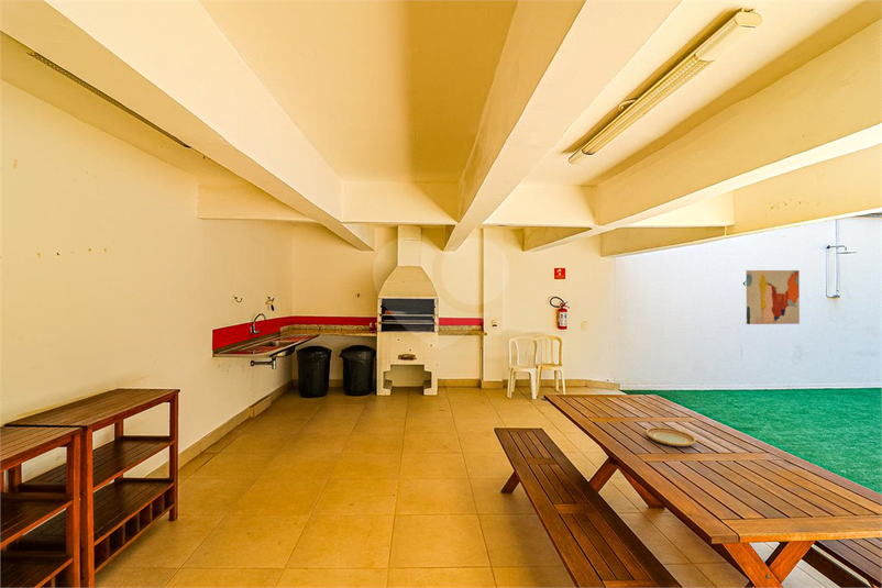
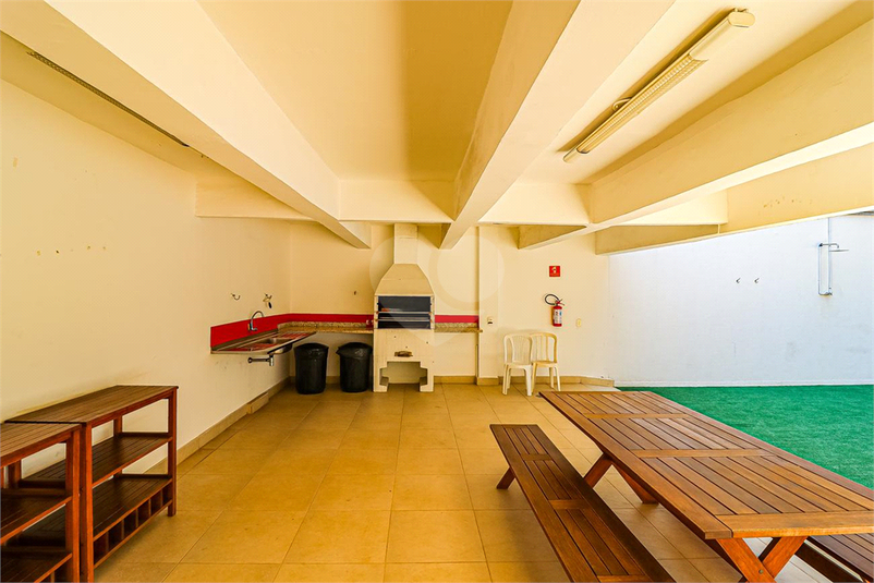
- wall art (772, 297)
- plate (670, 437)
